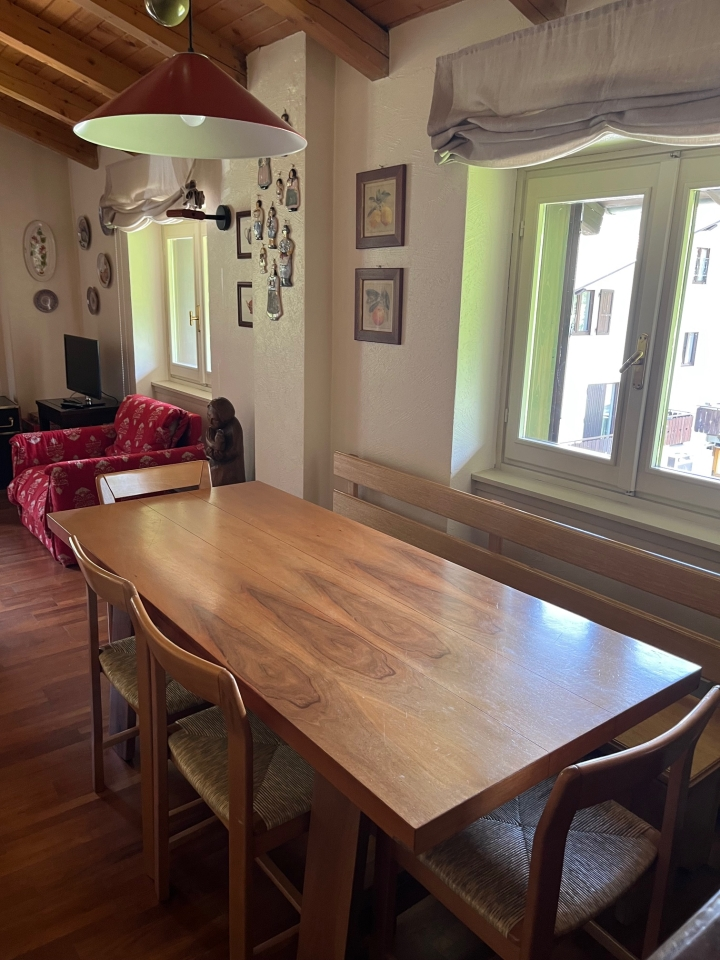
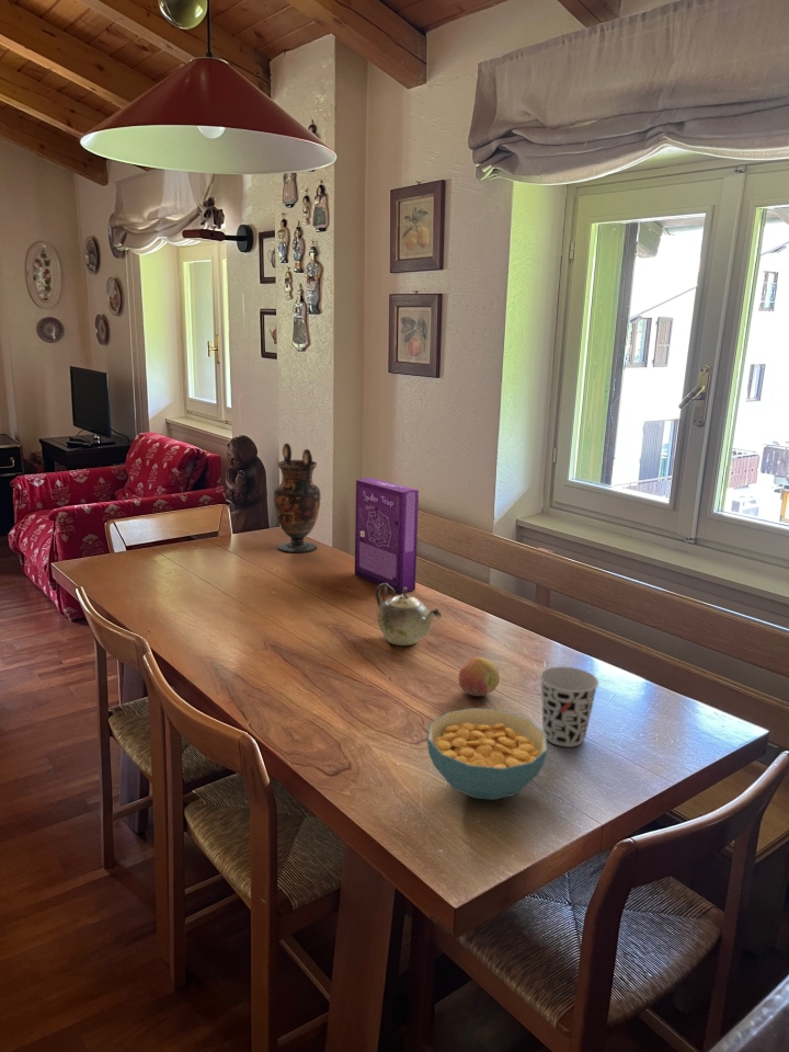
+ cereal box (385, 534)
+ fruit (478, 675)
+ vase (297, 498)
+ cereal bowl (485, 763)
+ cup (565, 708)
+ teapot (407, 615)
